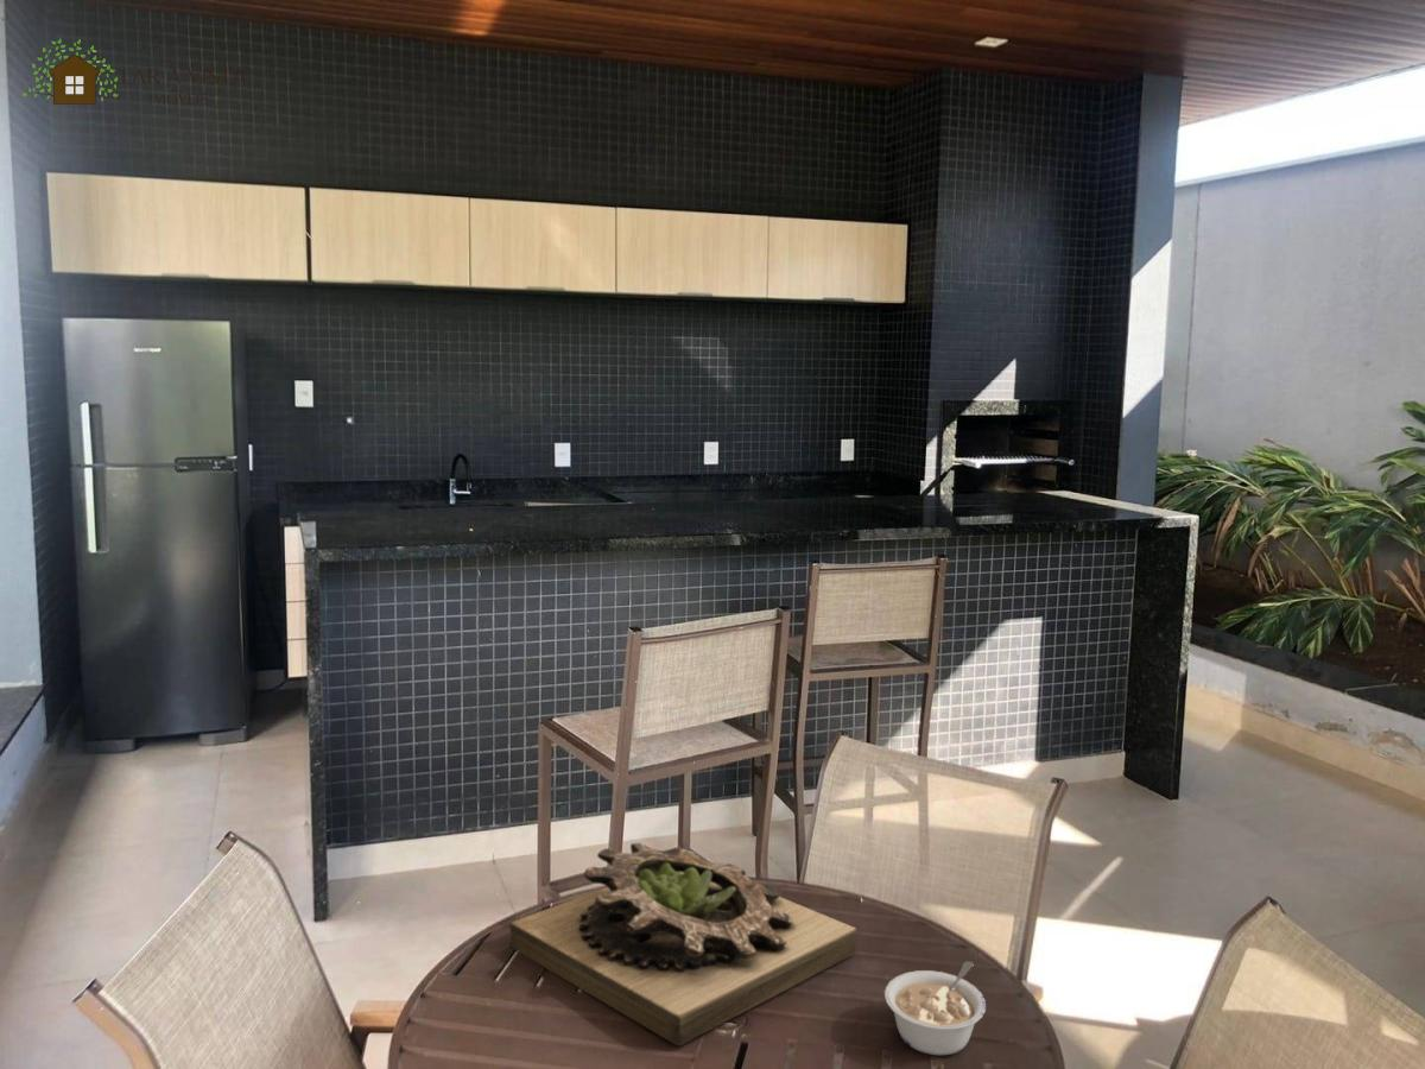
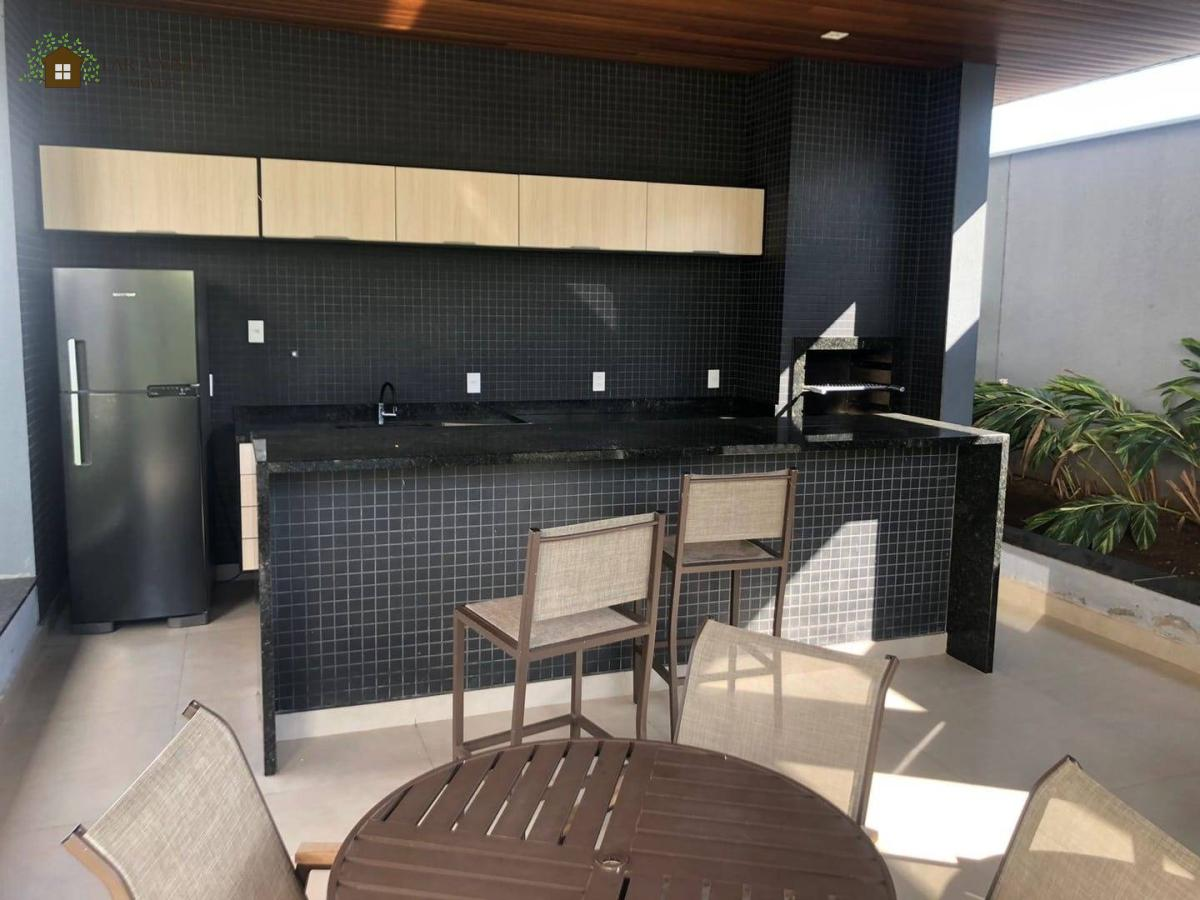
- succulent planter (683, 909)
- legume (933, 1010)
